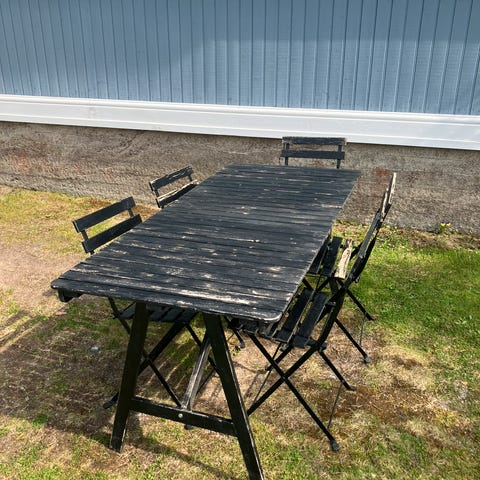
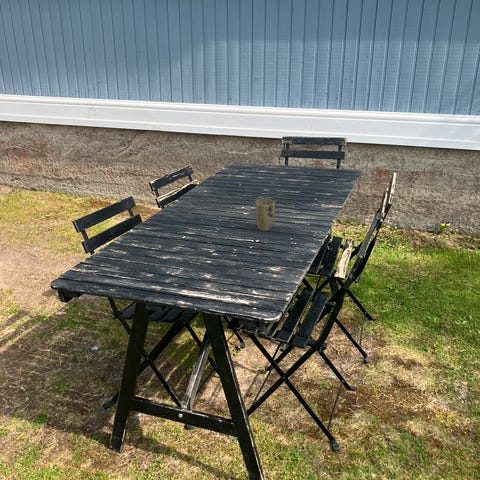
+ plant pot (264, 215)
